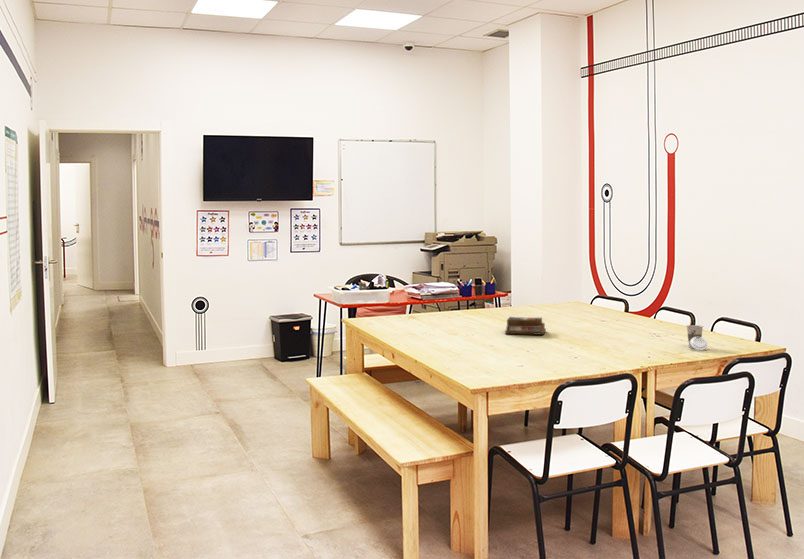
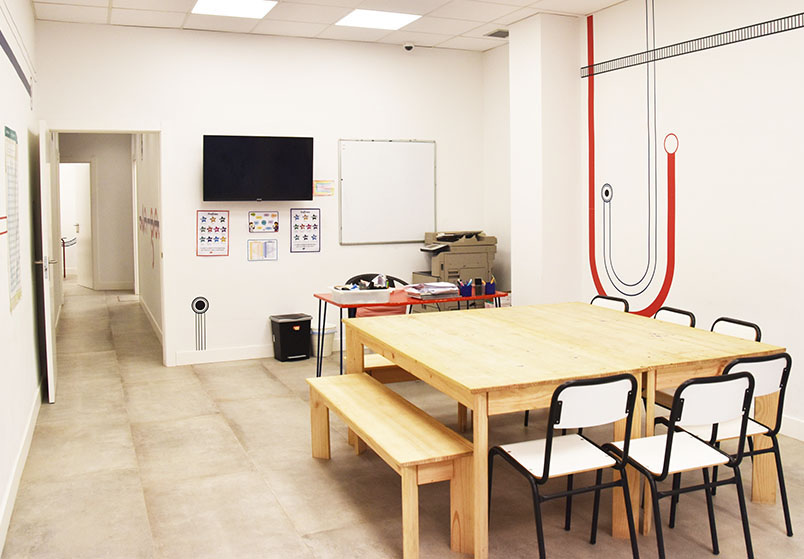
- books (525, 325)
- cup (696, 337)
